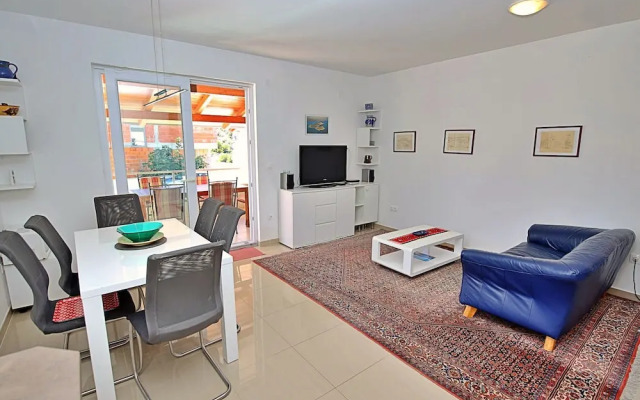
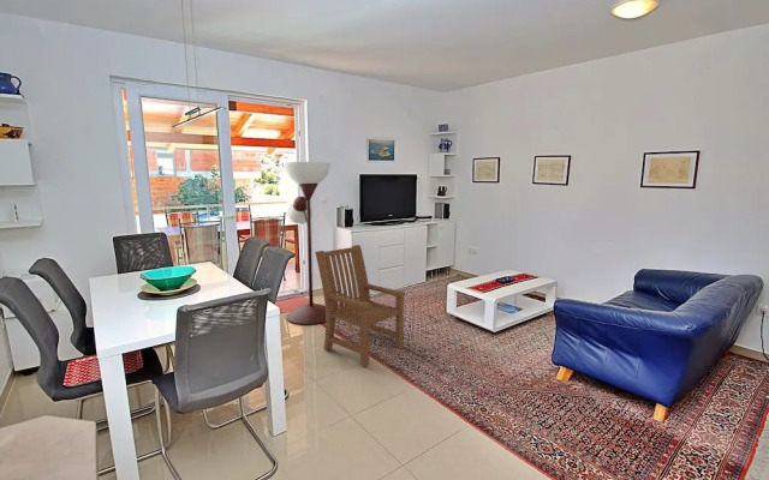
+ floor lamp (308, 240)
+ armchair (360, 300)
